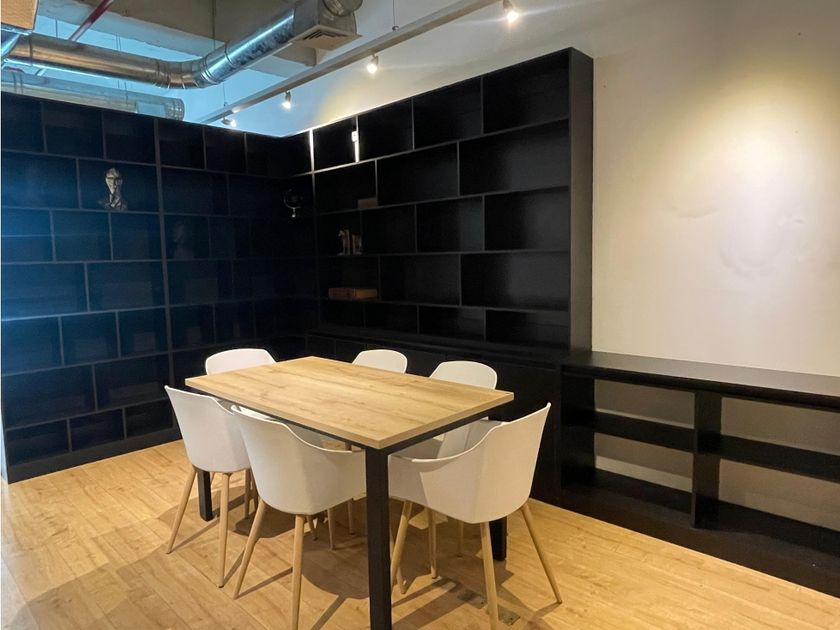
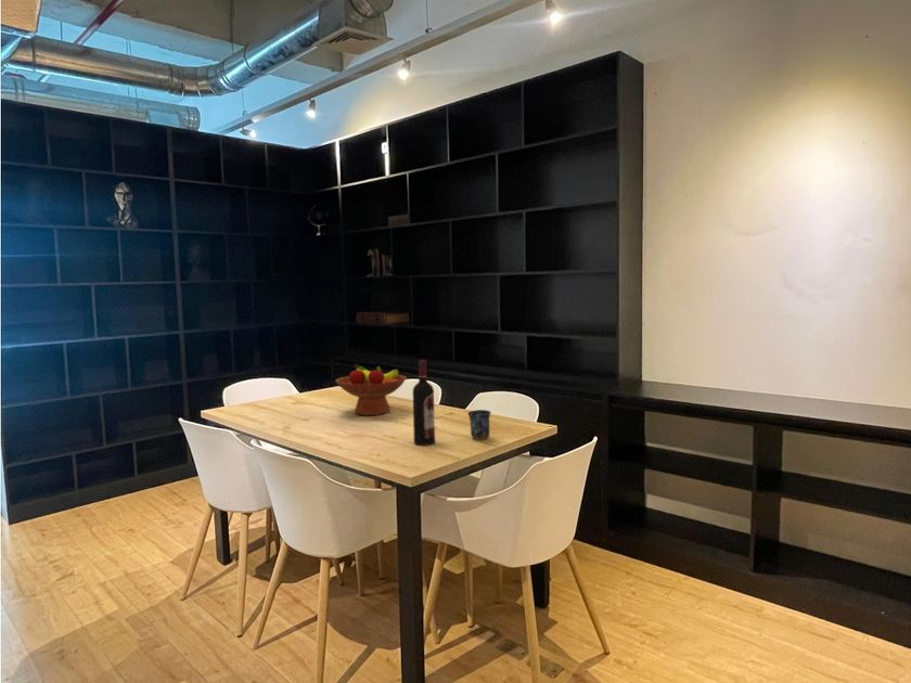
+ wine bottle (423, 401)
+ mug (477, 425)
+ fruit bowl (371, 388)
